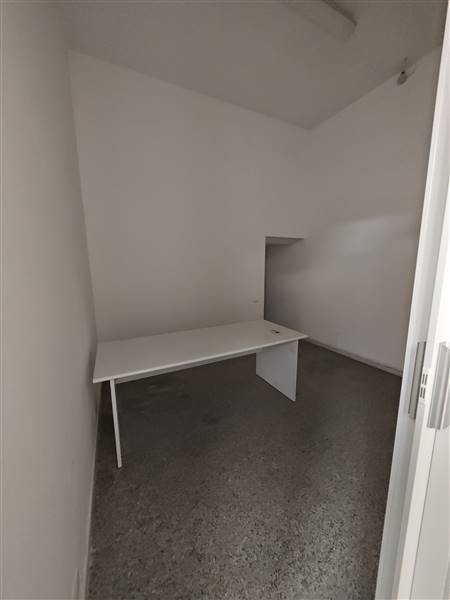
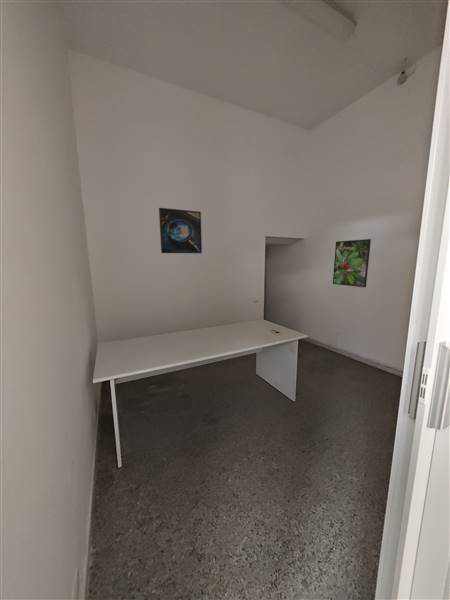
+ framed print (350, 263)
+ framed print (181, 231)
